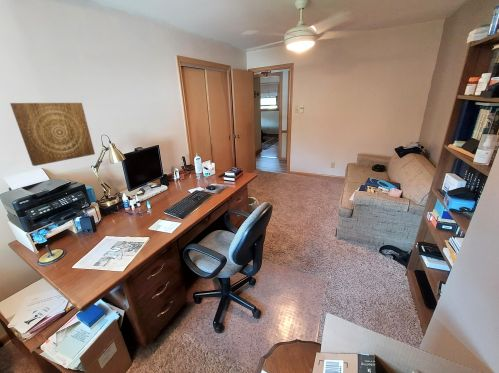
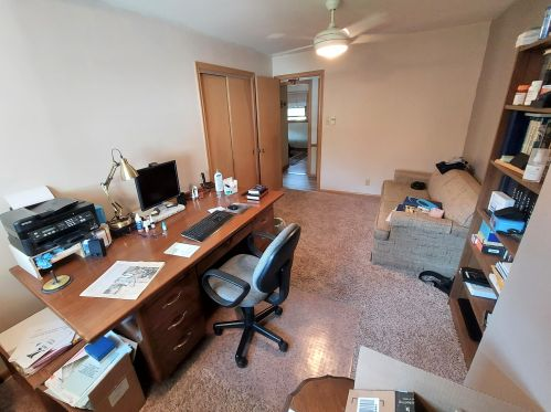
- wall art (58, 132)
